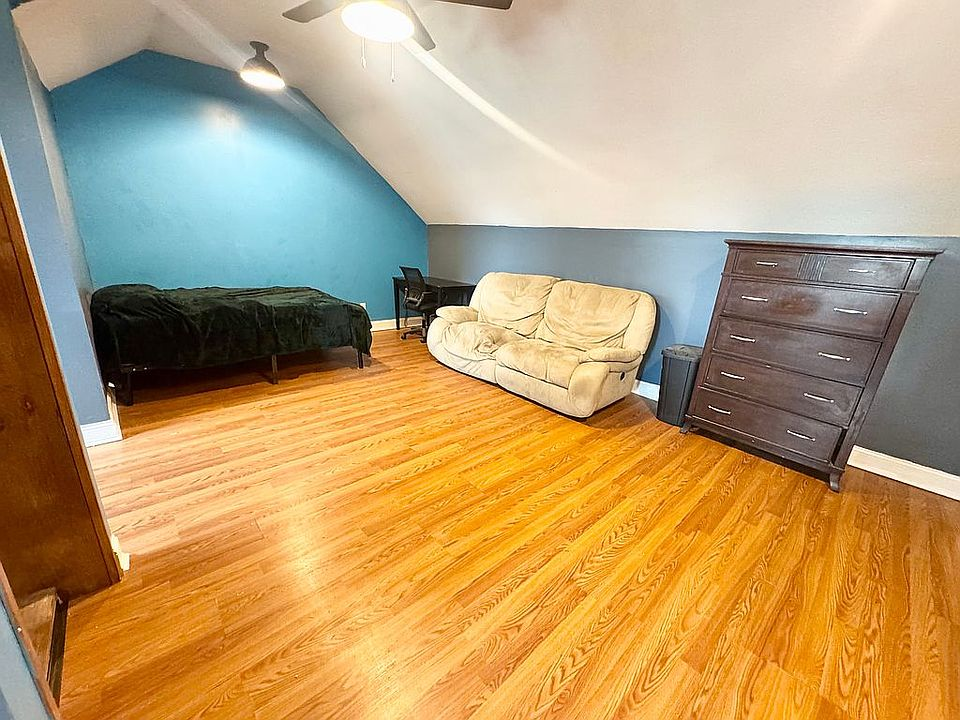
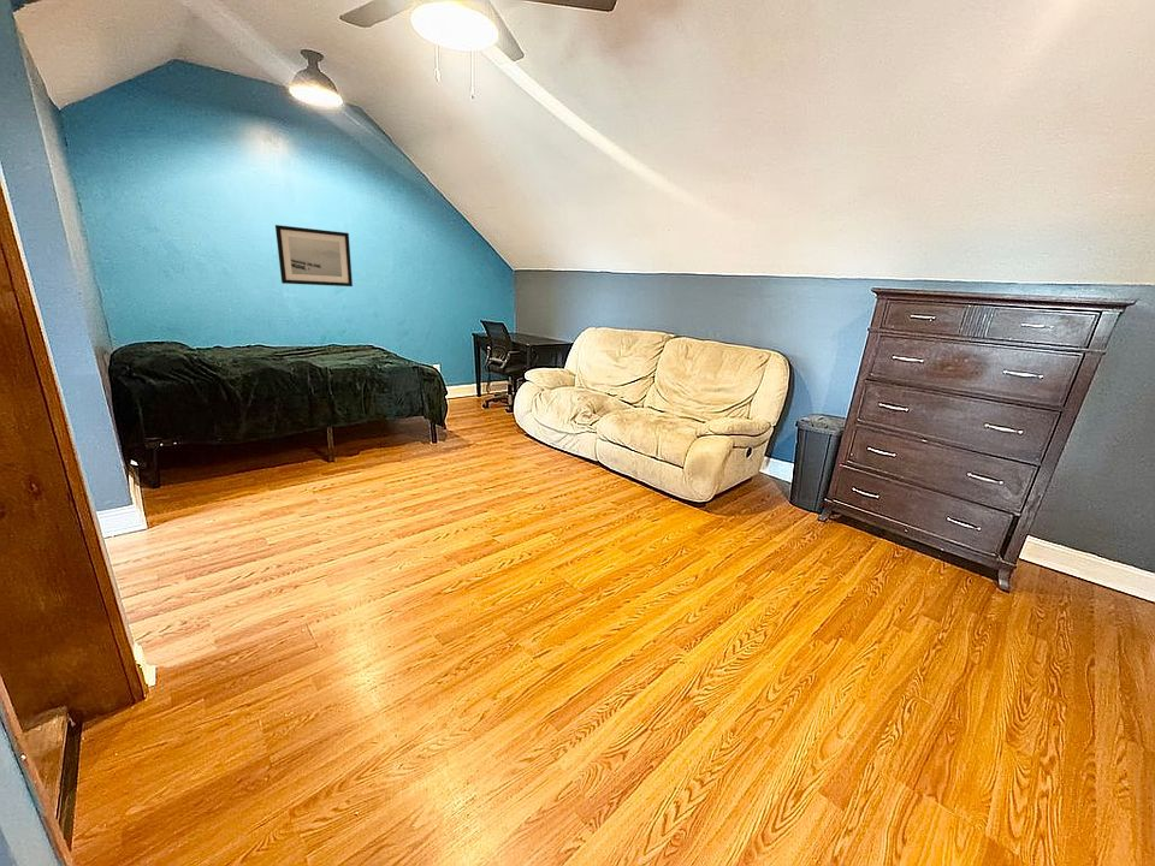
+ wall art (315, 257)
